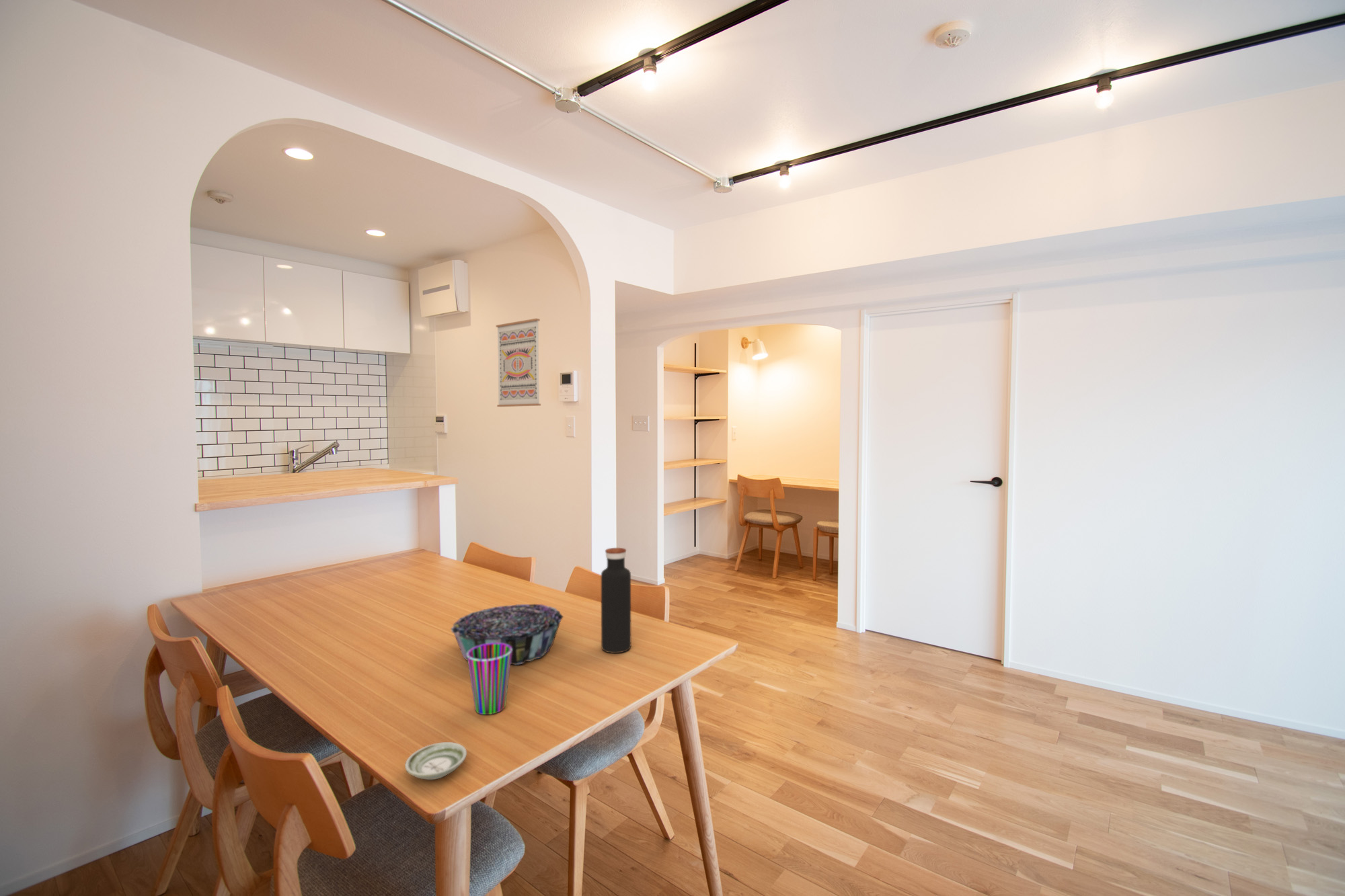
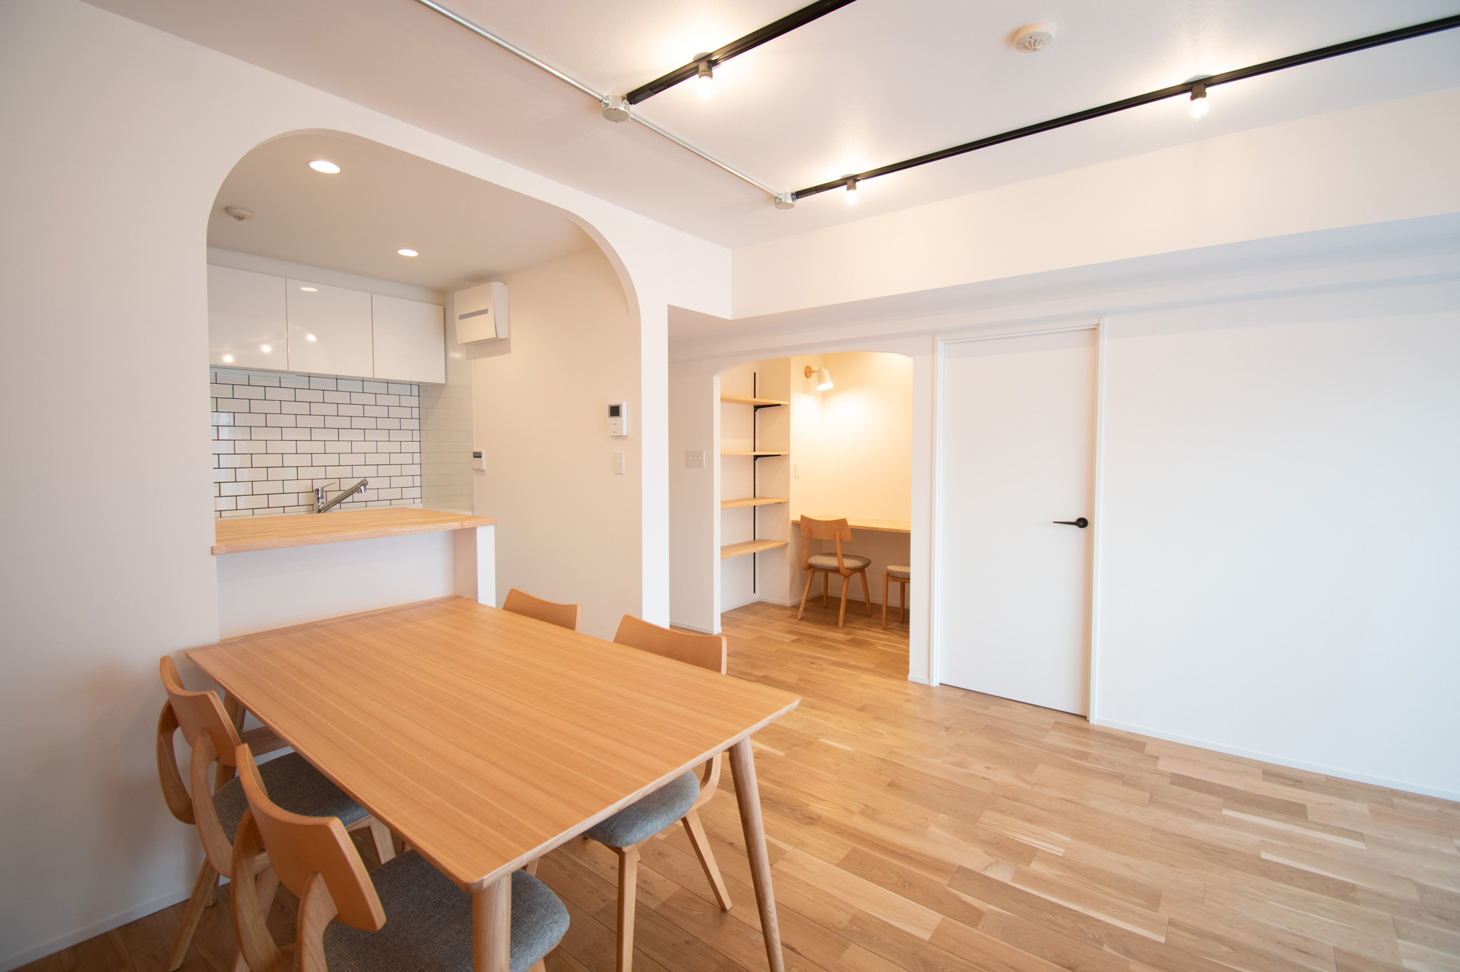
- water bottle (616, 599)
- decorative bowl (509, 635)
- wall art (517, 364)
- cup (490, 679)
- saucer (436, 764)
